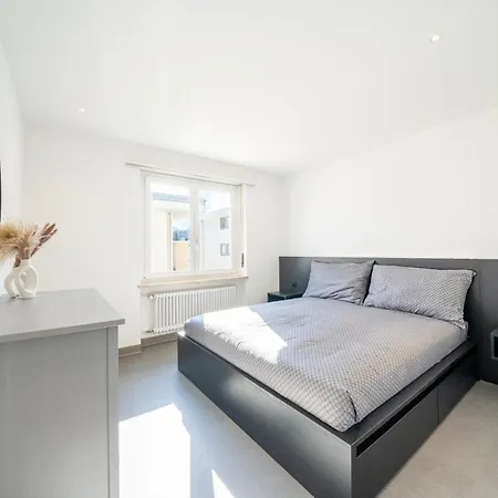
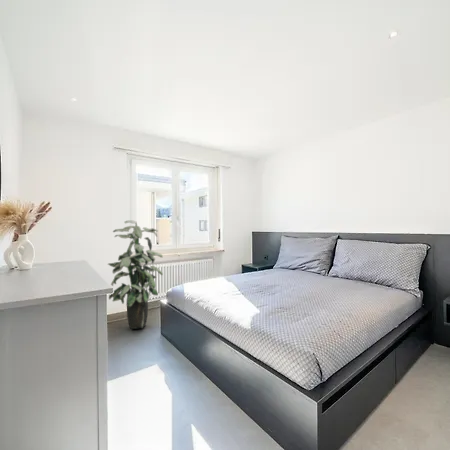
+ indoor plant (134, 273)
